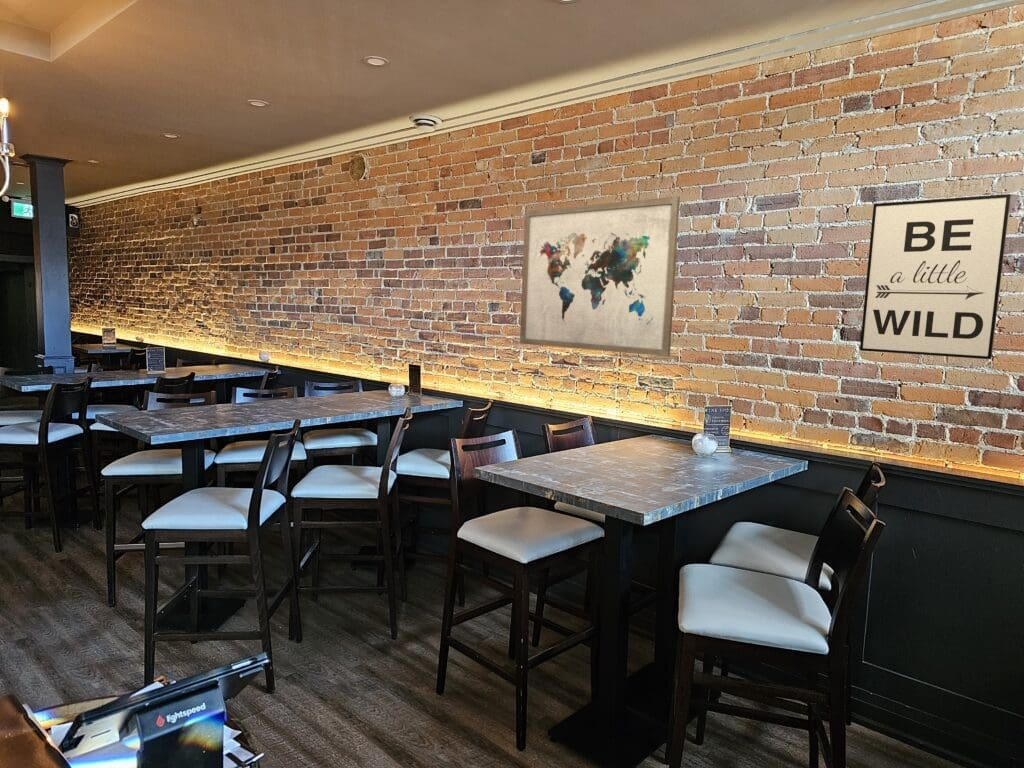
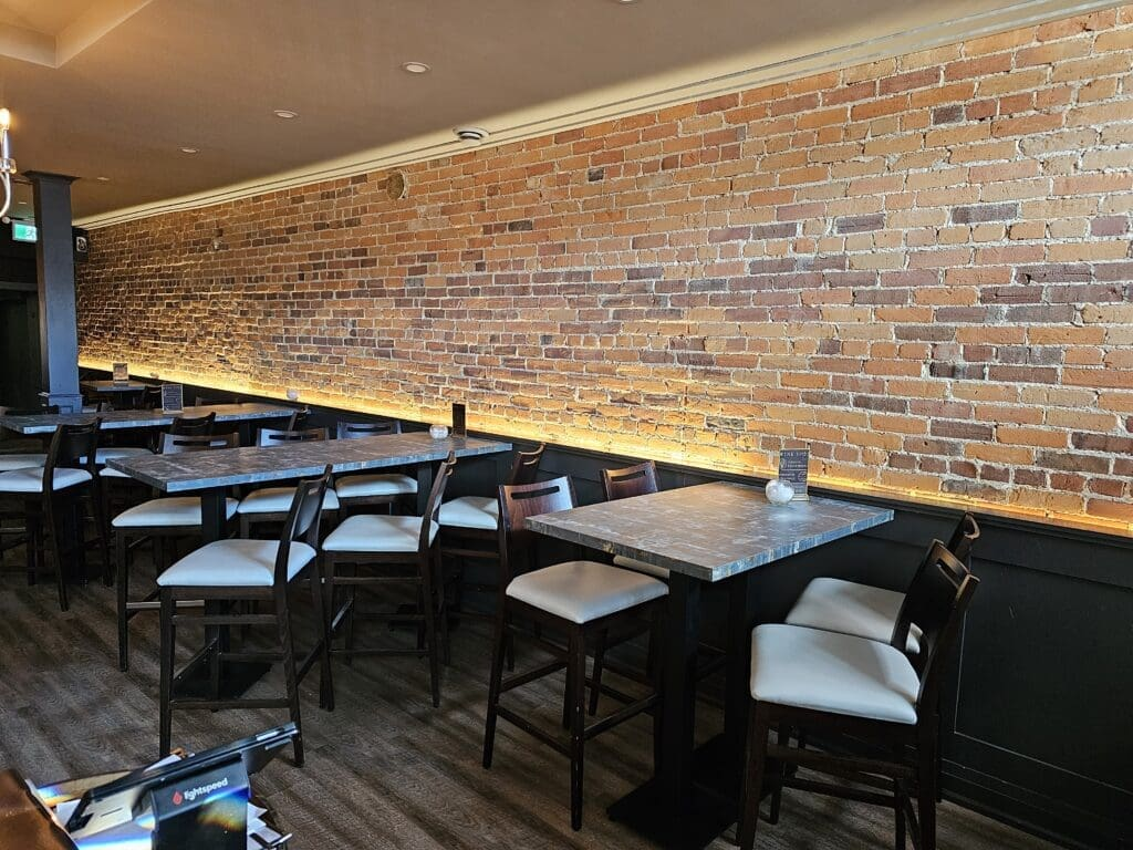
- wall art (929, 278)
- wall art (591, 277)
